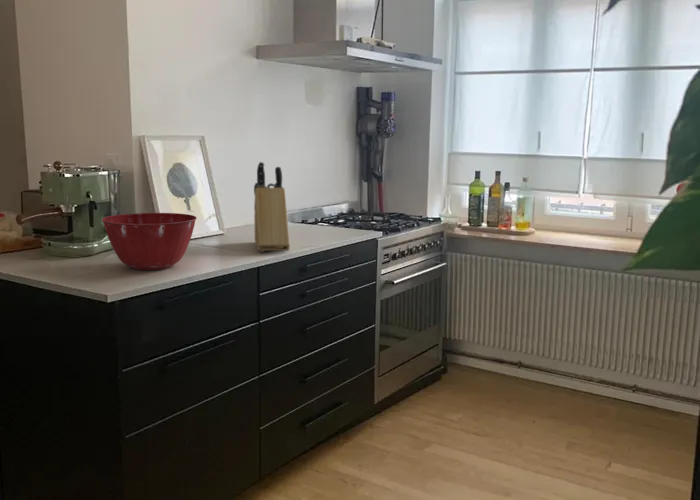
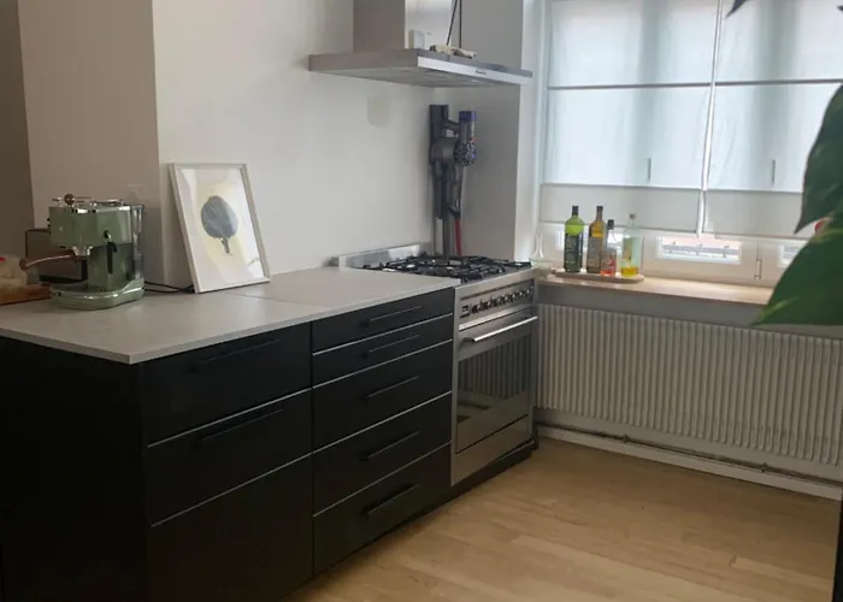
- mixing bowl (150, 241)
- knife block (270, 204)
